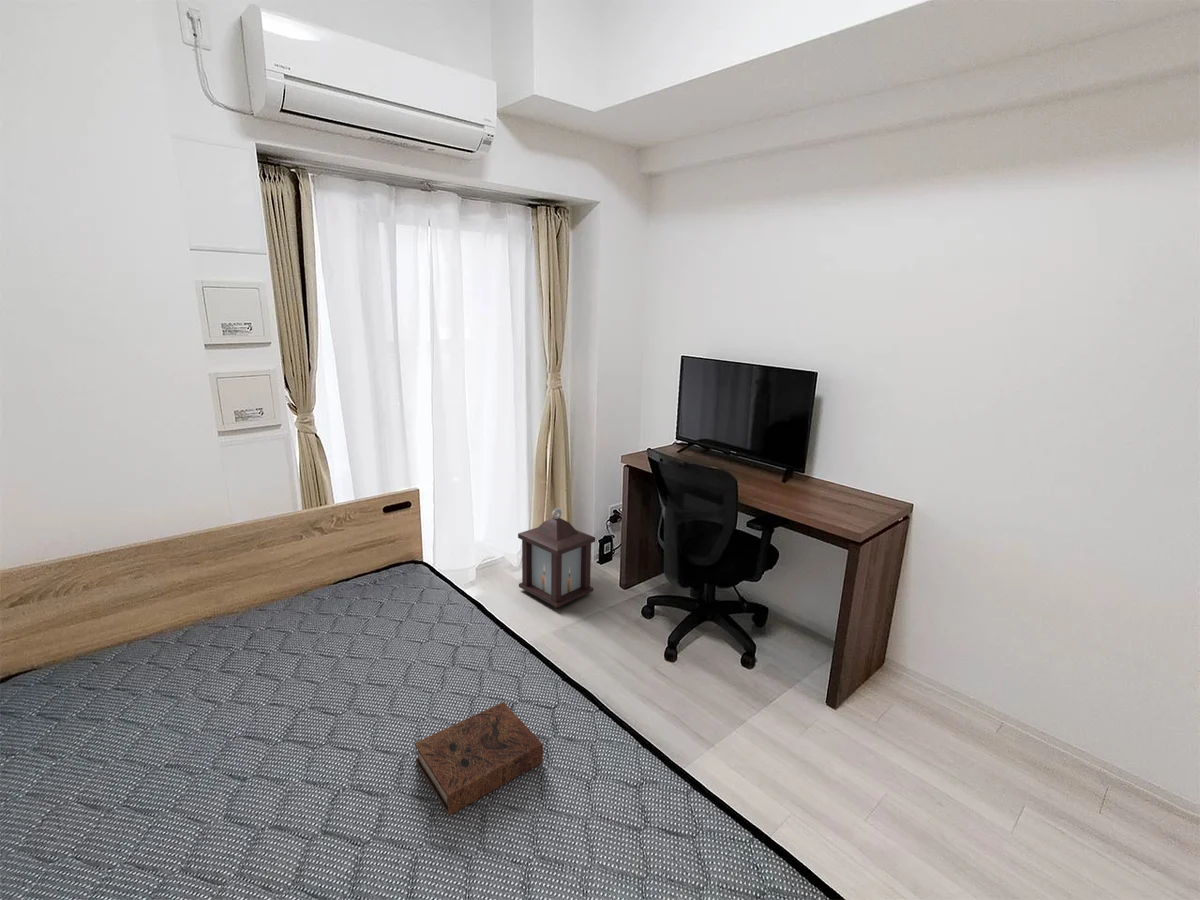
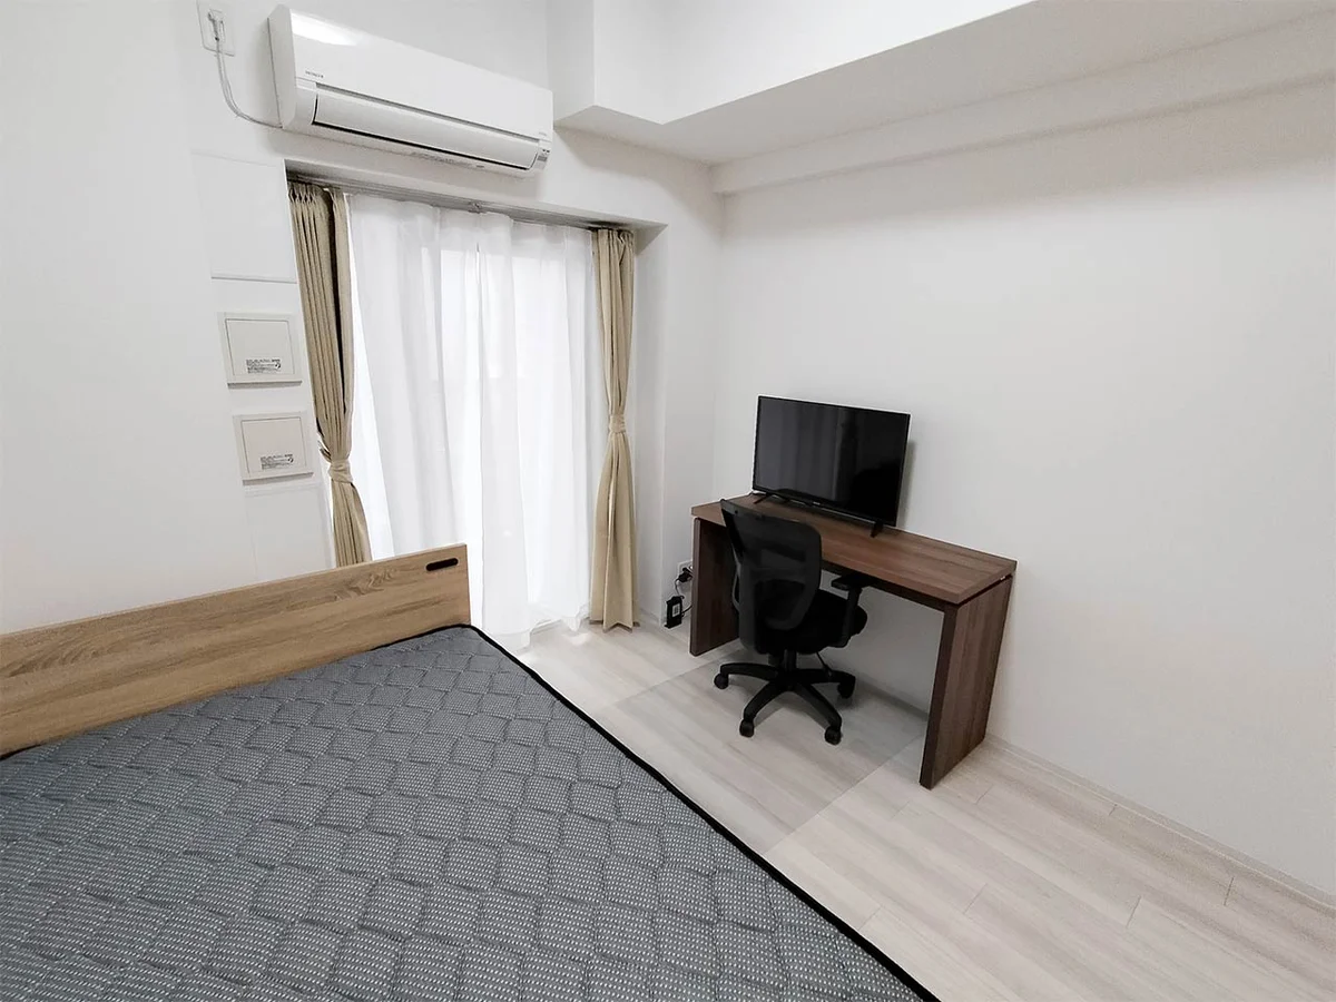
- book (479, 752)
- lantern (556, 551)
